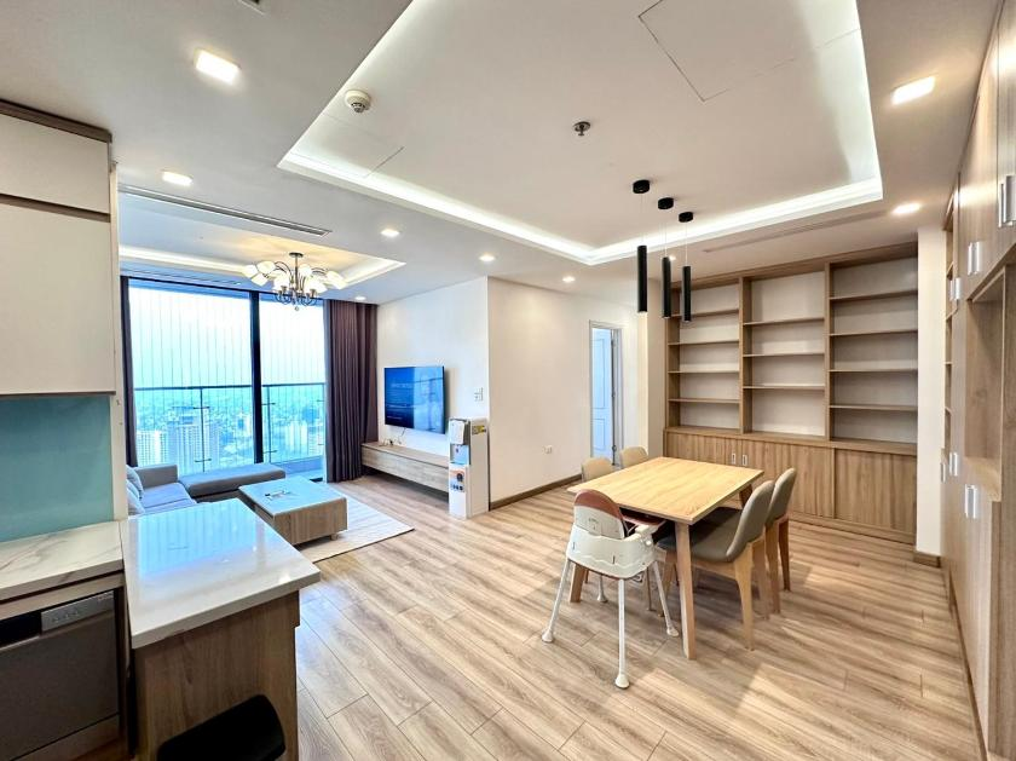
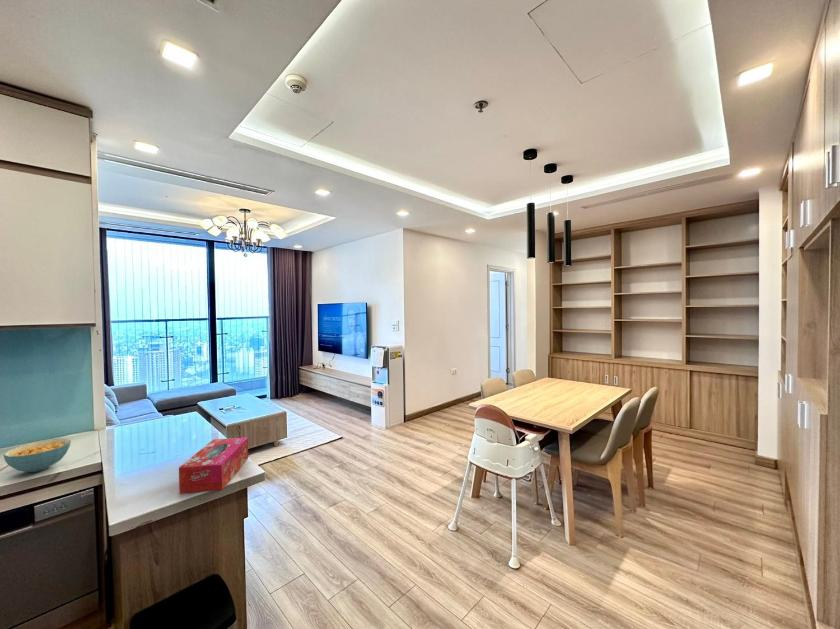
+ cereal bowl (39, 458)
+ tissue box (217, 462)
